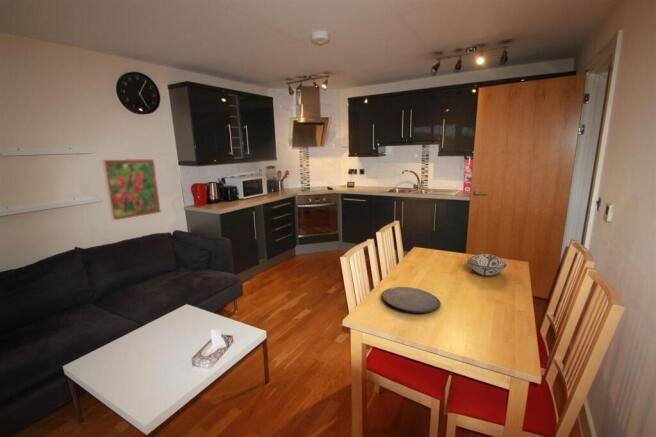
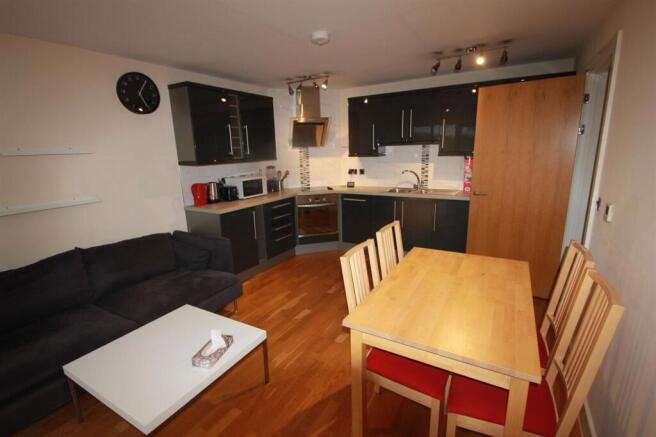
- plate (410, 298)
- decorative bowl (486, 266)
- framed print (133, 188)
